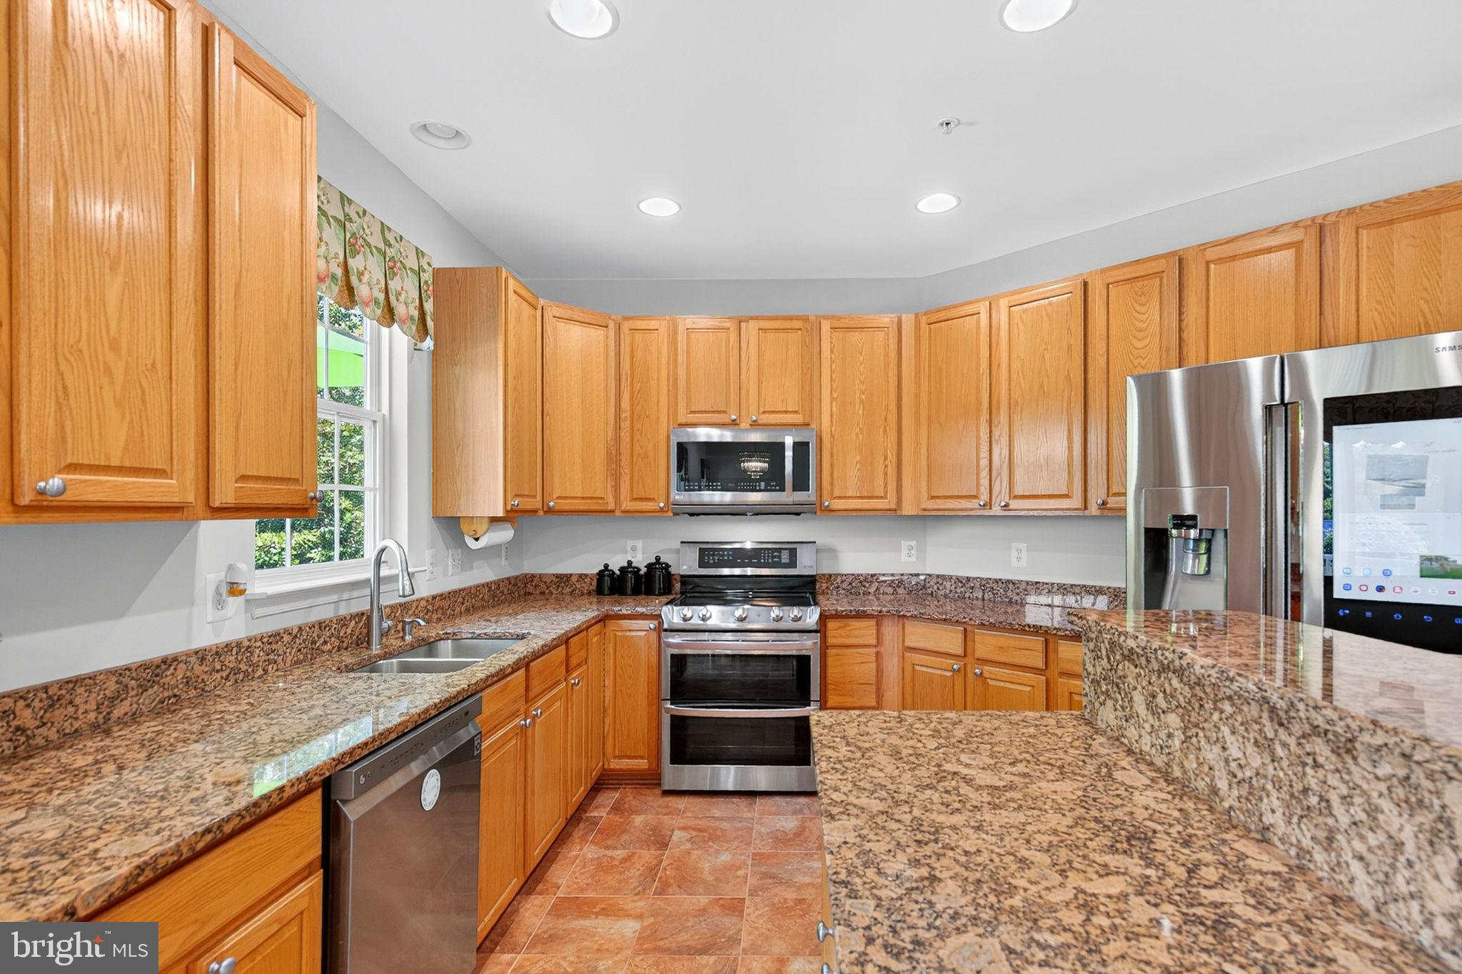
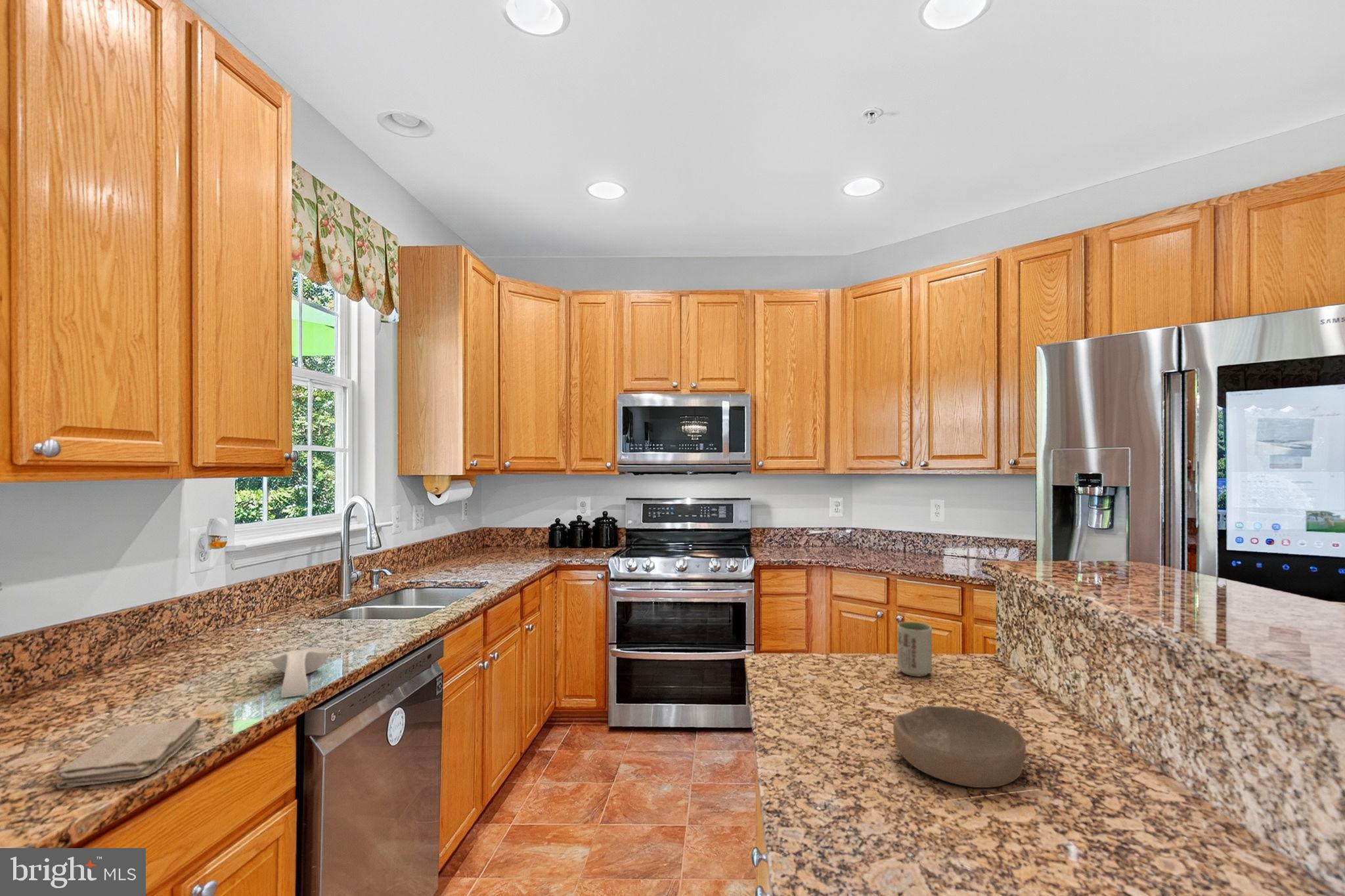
+ cup (914, 649)
+ bowl (957, 744)
+ washcloth (134, 748)
+ spoon rest (299, 662)
